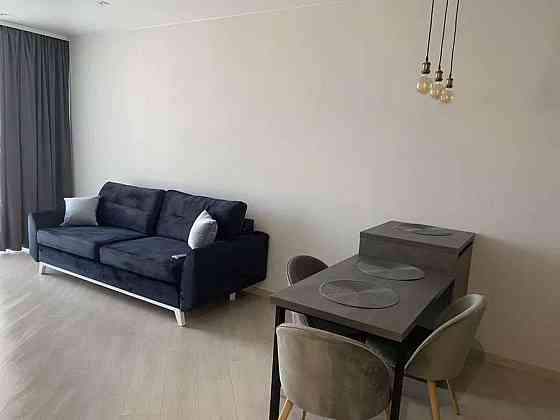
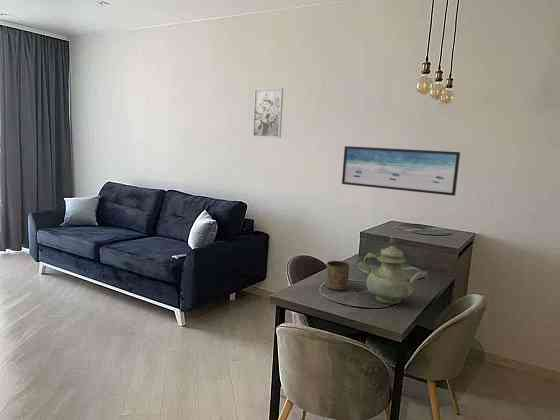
+ teapot (394, 269)
+ wall art (396, 169)
+ cup (337, 275)
+ wall art (267, 113)
